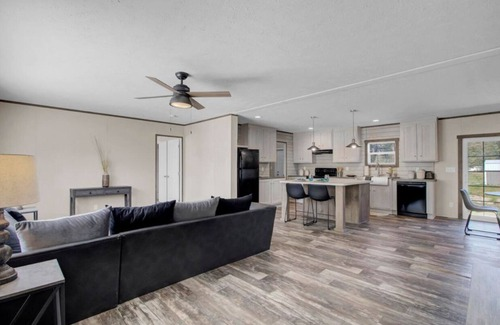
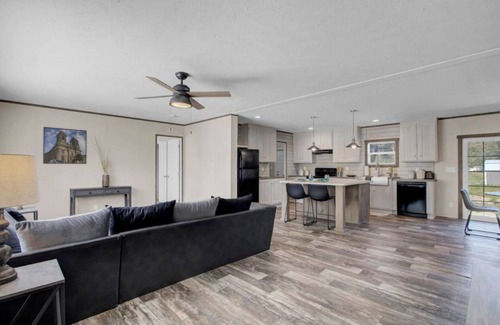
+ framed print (66, 146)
